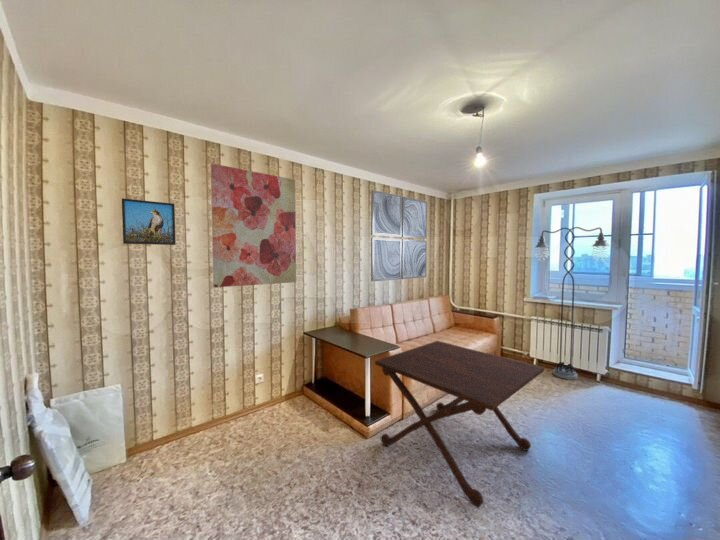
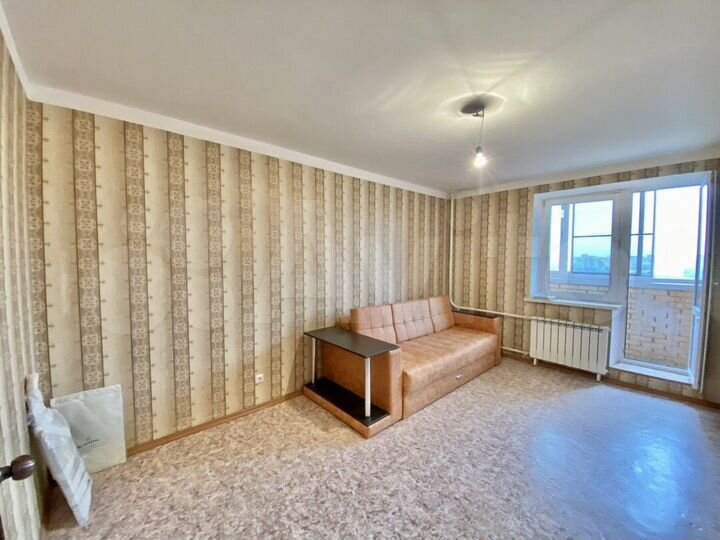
- wall art (257, 229)
- wall art (401, 239)
- floor lamp (572, 302)
- side table (456, 405)
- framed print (149, 222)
